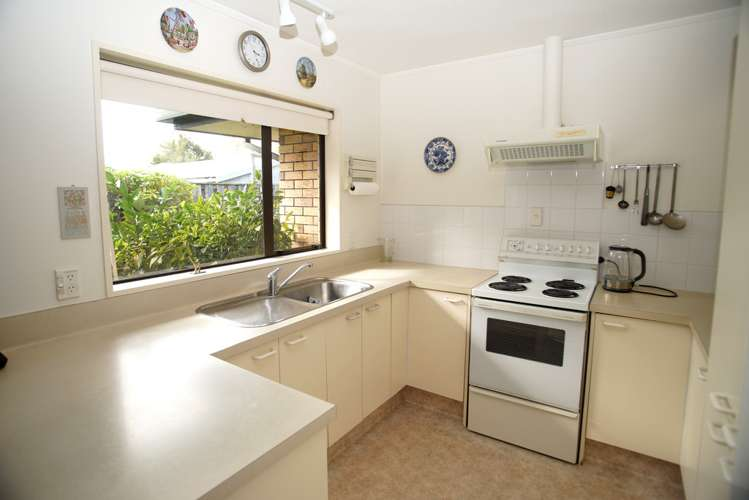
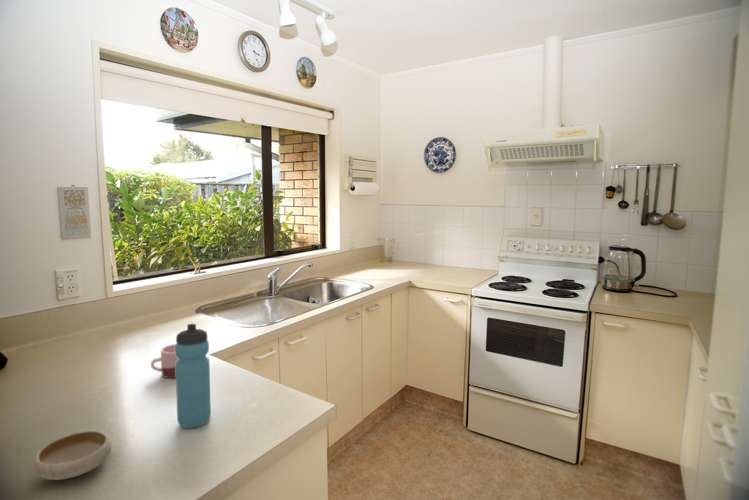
+ water bottle (193, 373)
+ mug (173, 360)
+ bowl (74, 457)
